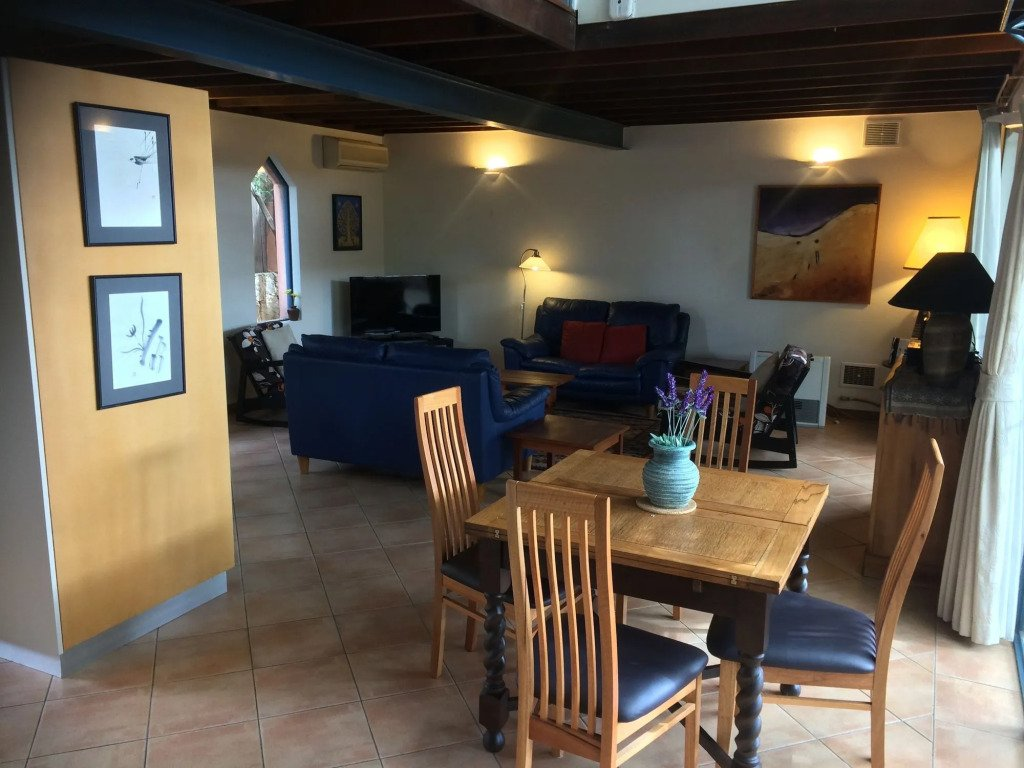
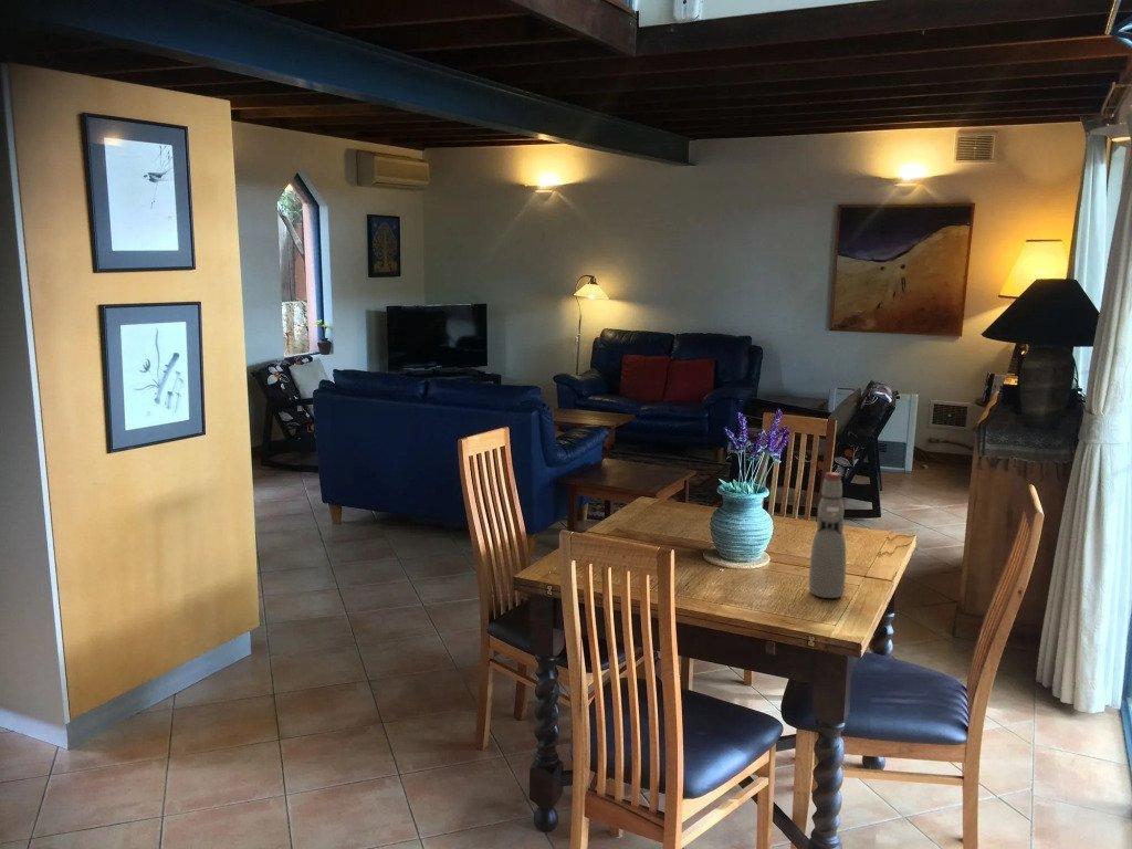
+ bottle (829, 534)
